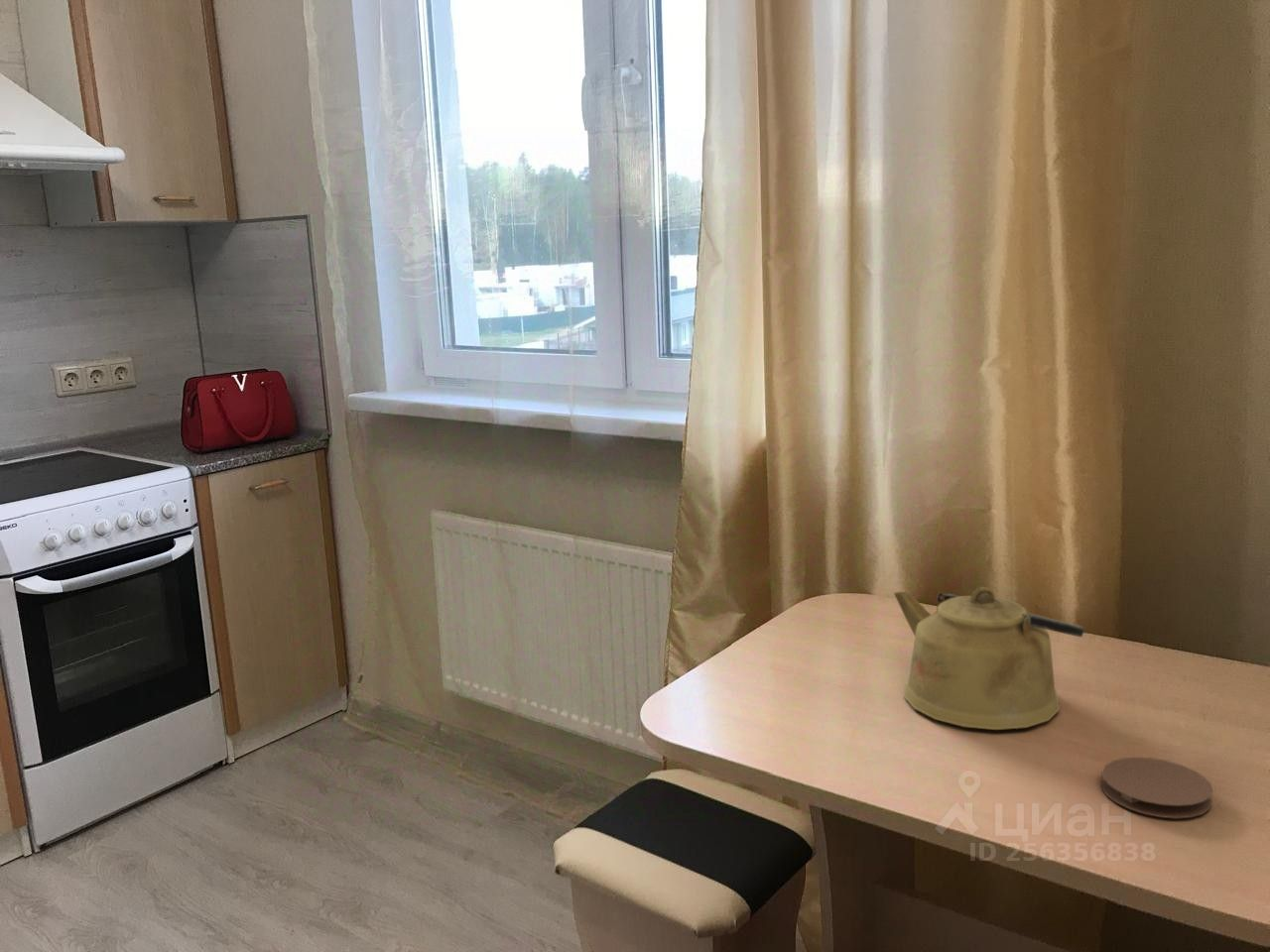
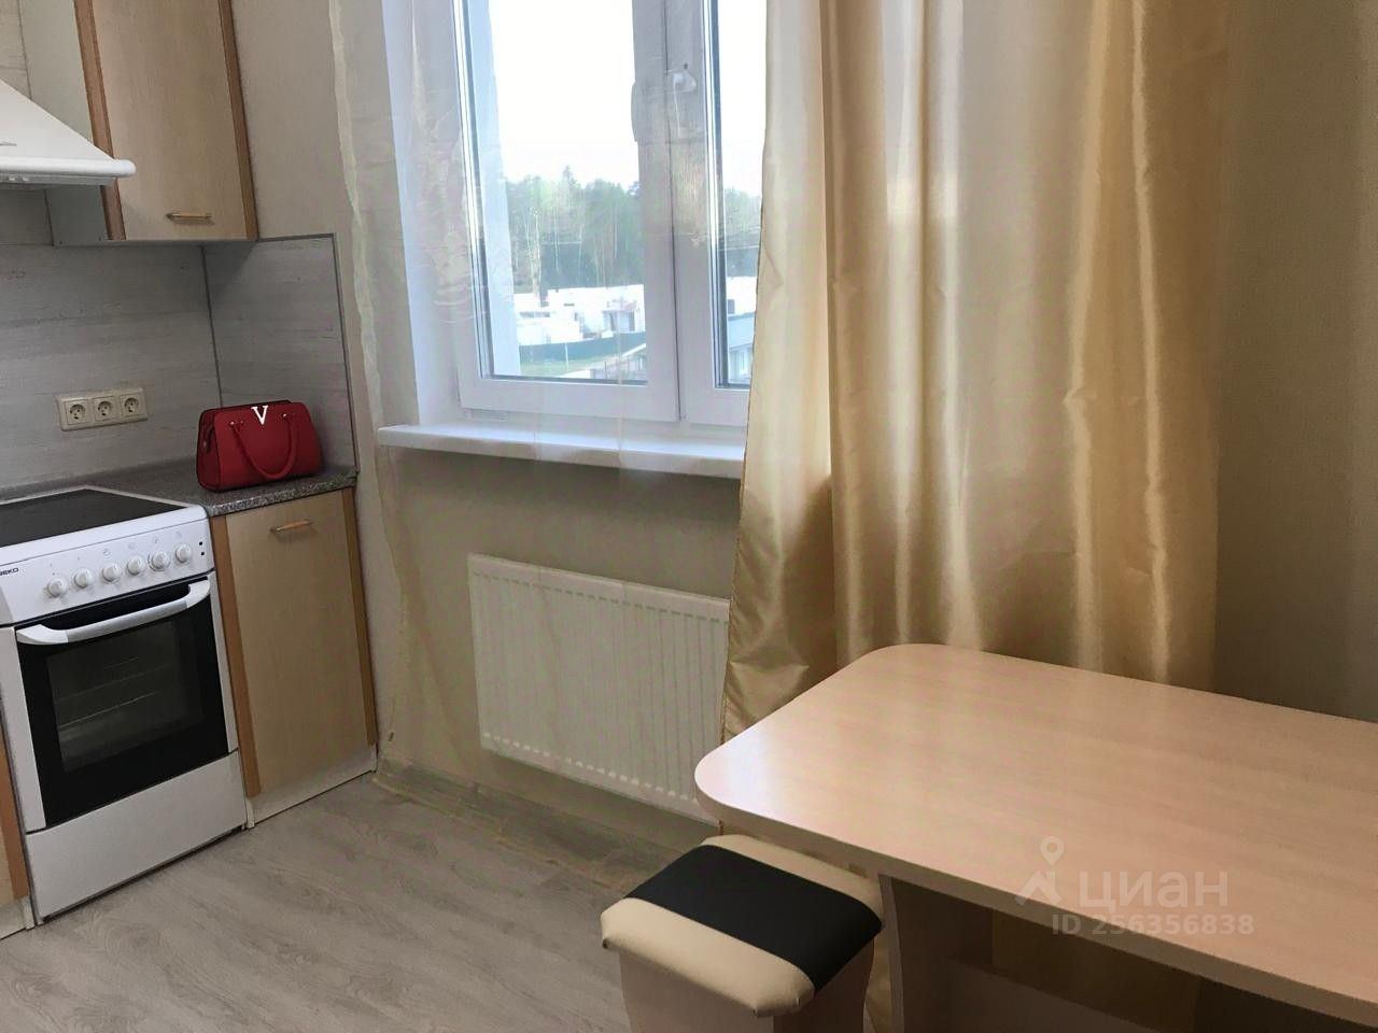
- kettle (968, 639)
- coaster (1156, 786)
